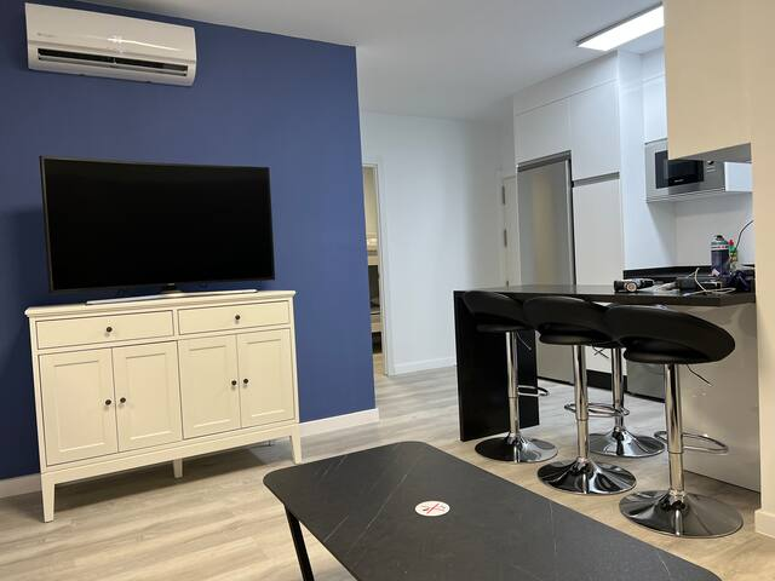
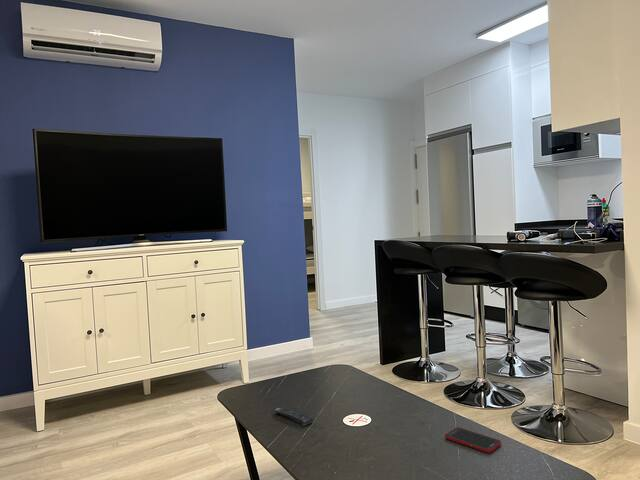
+ remote control (292, 415)
+ cell phone (472, 439)
